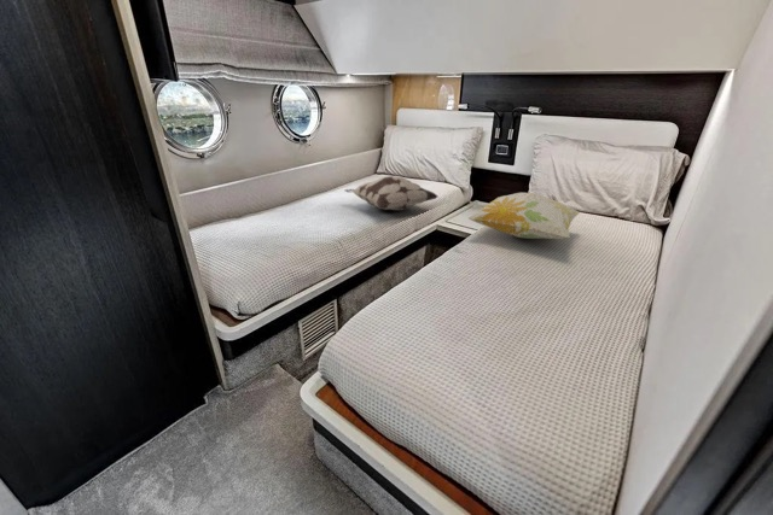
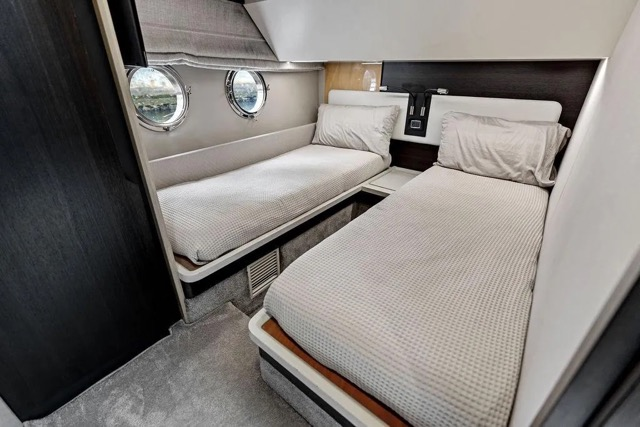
- decorative pillow (389, 193)
- decorative pillow (525, 215)
